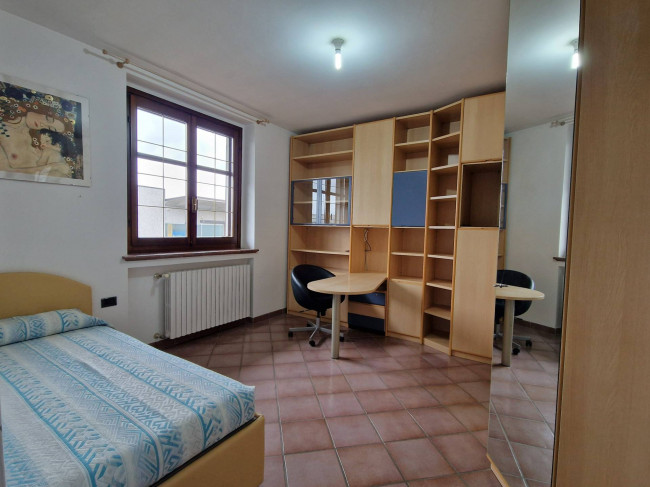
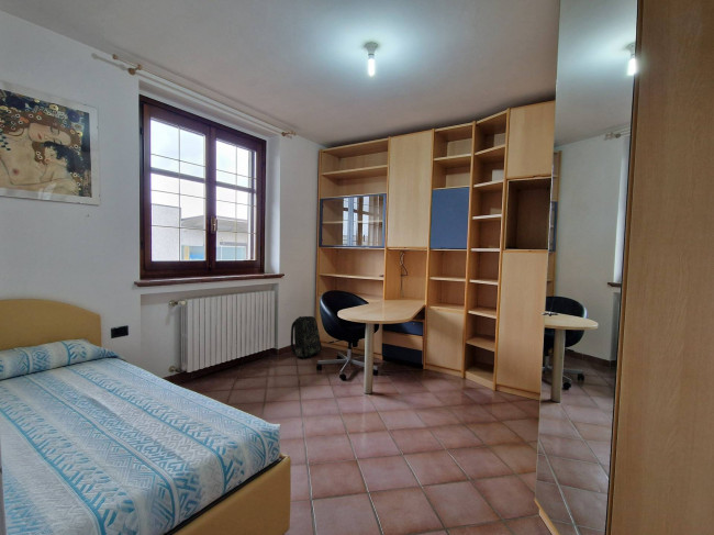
+ backpack (304, 335)
